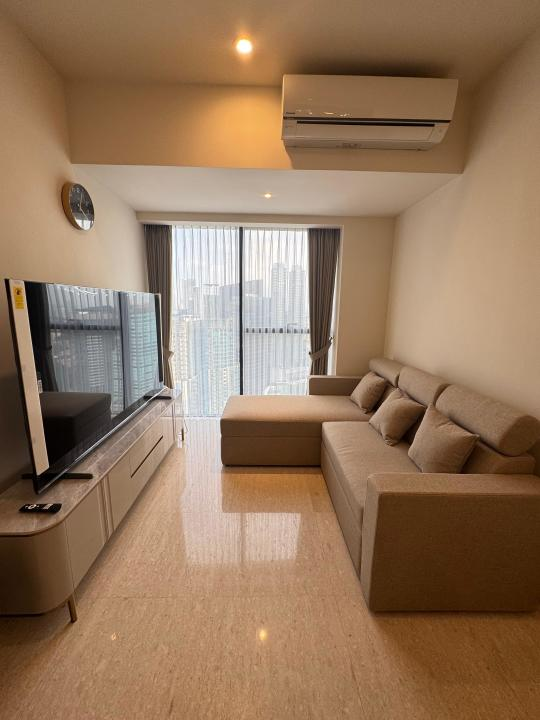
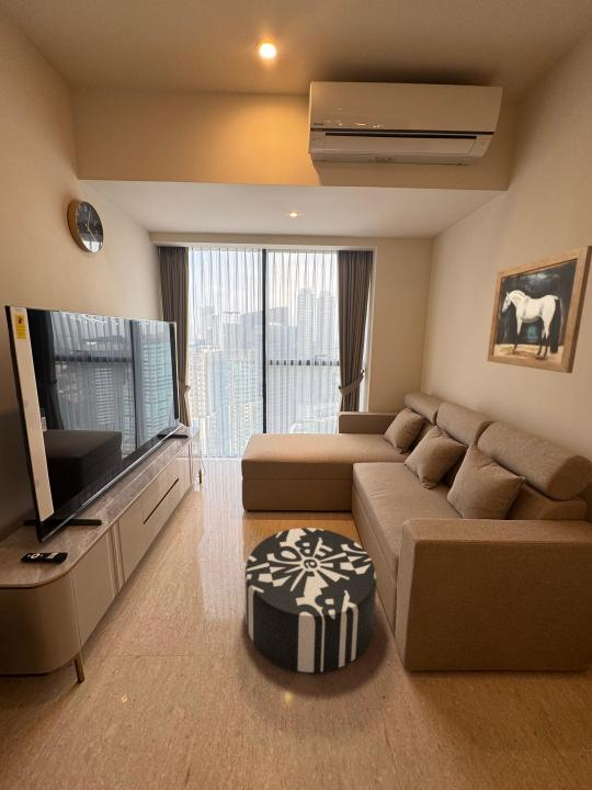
+ pouf (309, 588)
+ wall art (528, 315)
